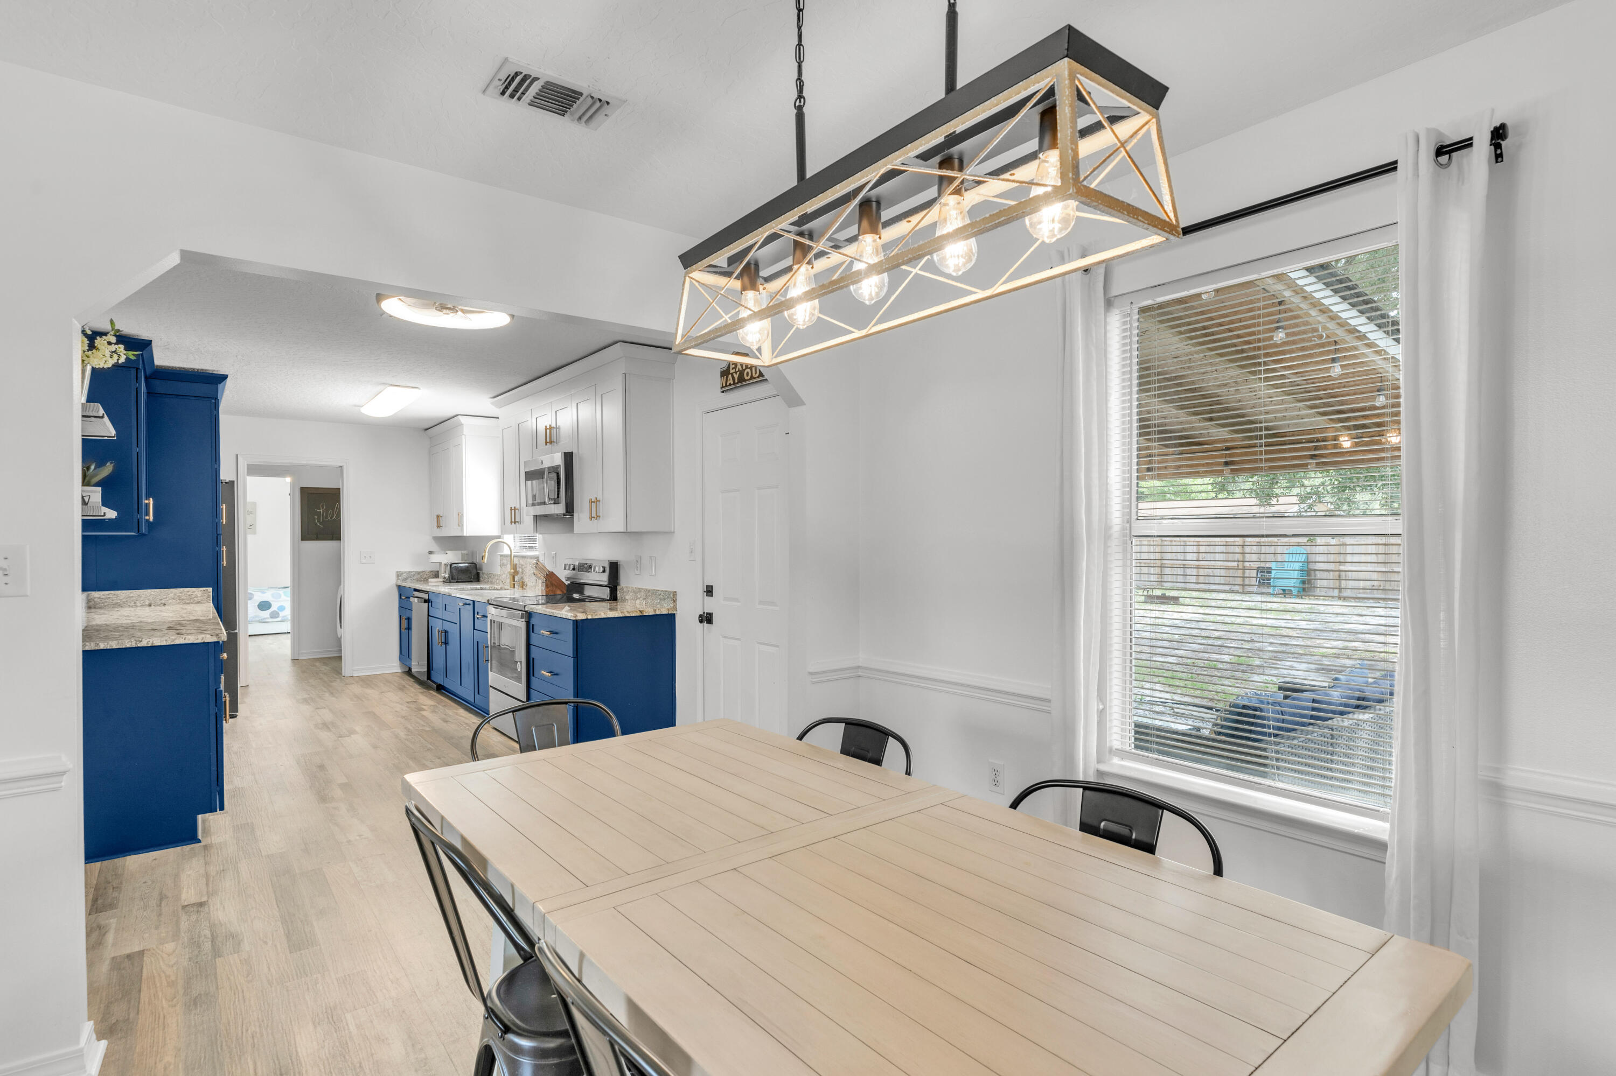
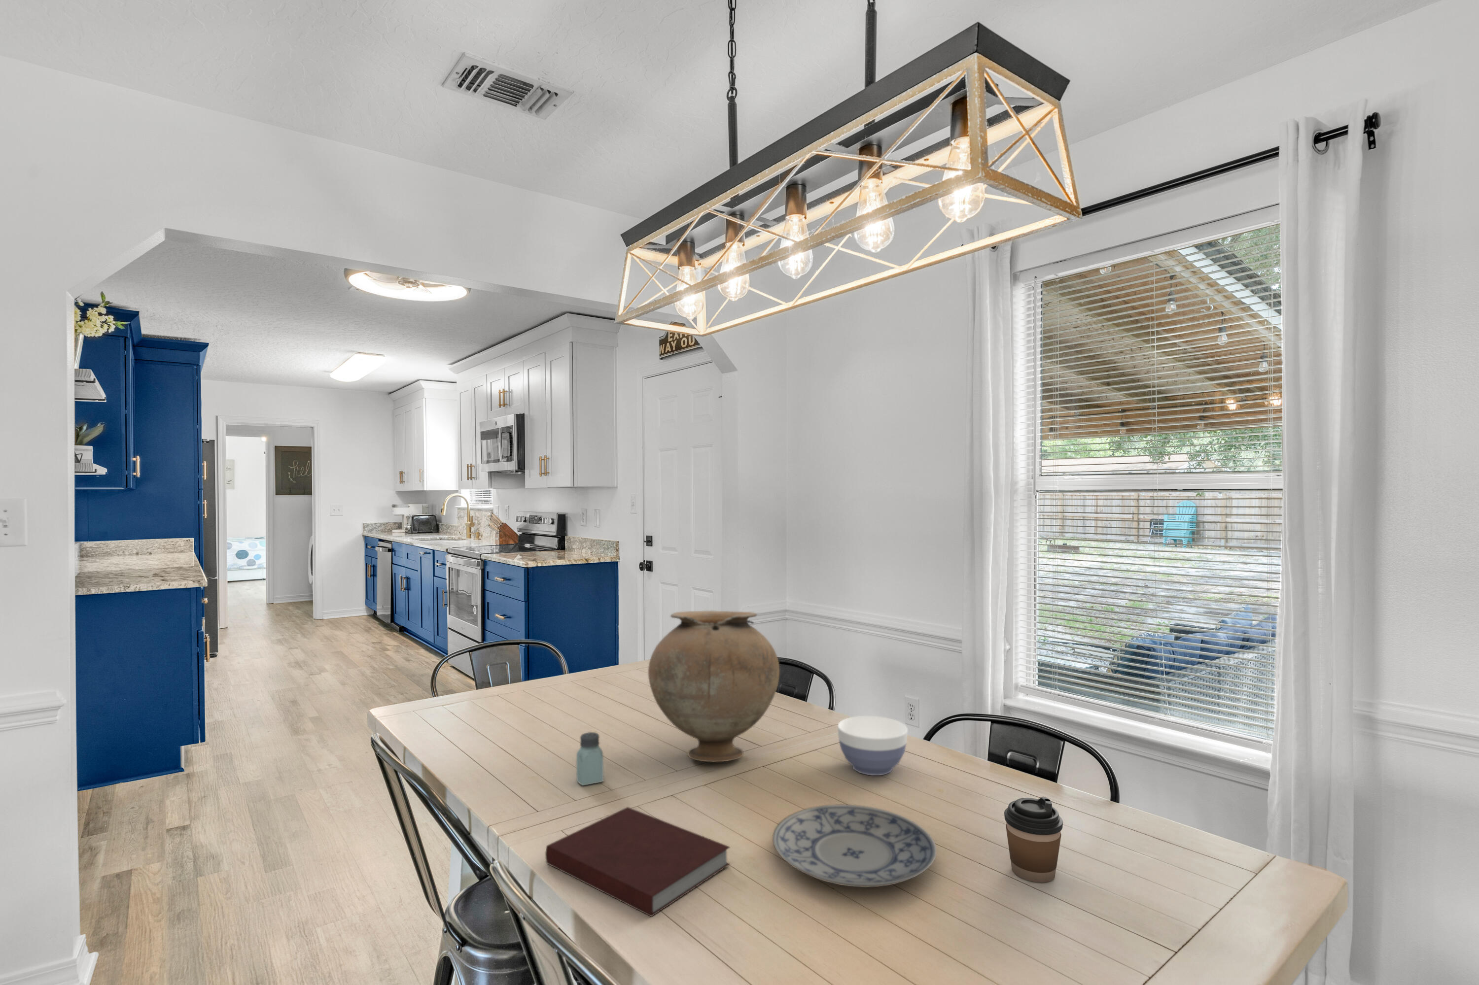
+ notebook (638, 855)
+ plate (853, 848)
+ bowl (872, 748)
+ coffee cup (1033, 835)
+ saltshaker (589, 757)
+ vase (714, 683)
